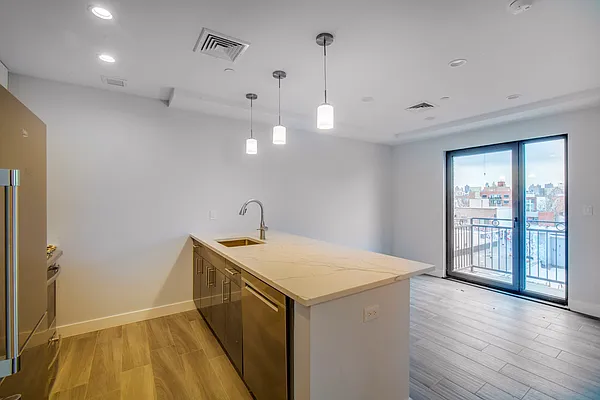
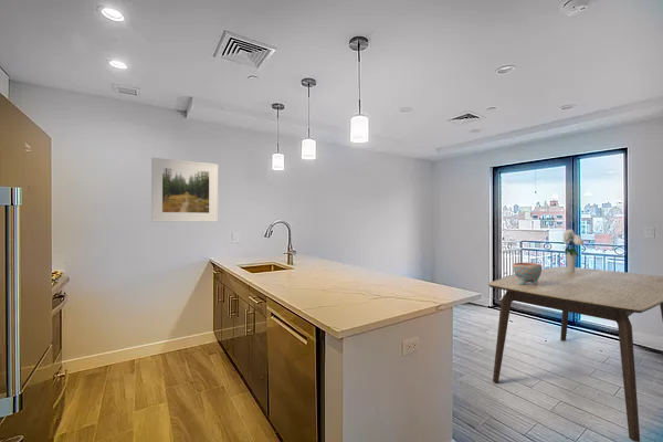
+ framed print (186, 191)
+ bouquet (572, 250)
+ ceramic pot (526, 273)
+ dining table (592, 316)
